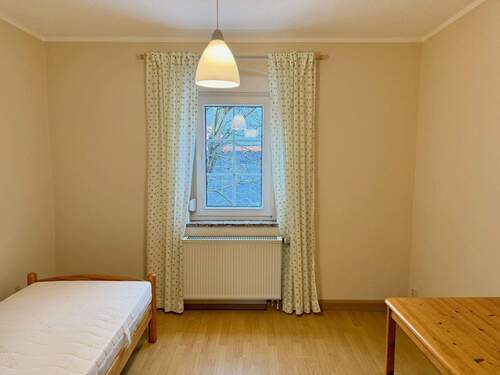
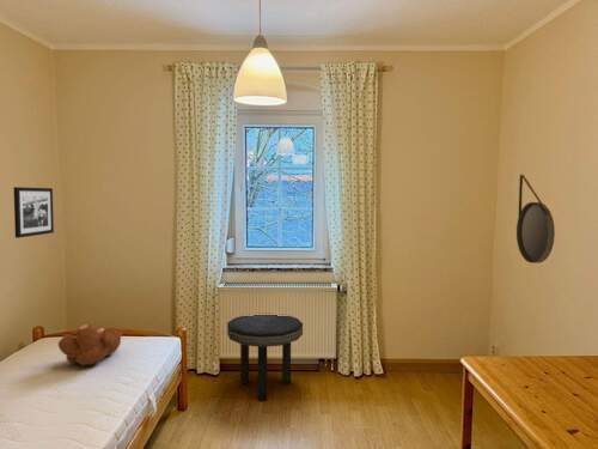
+ teddy bear (97, 339)
+ picture frame (35, 211)
+ home mirror (533, 218)
+ side table (264, 354)
